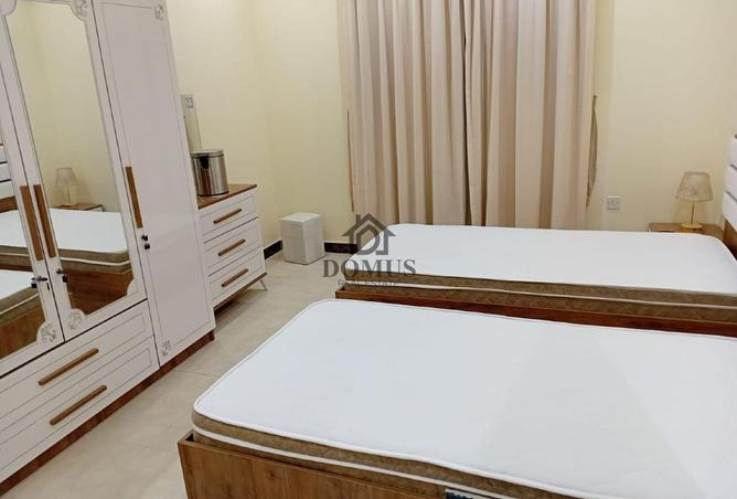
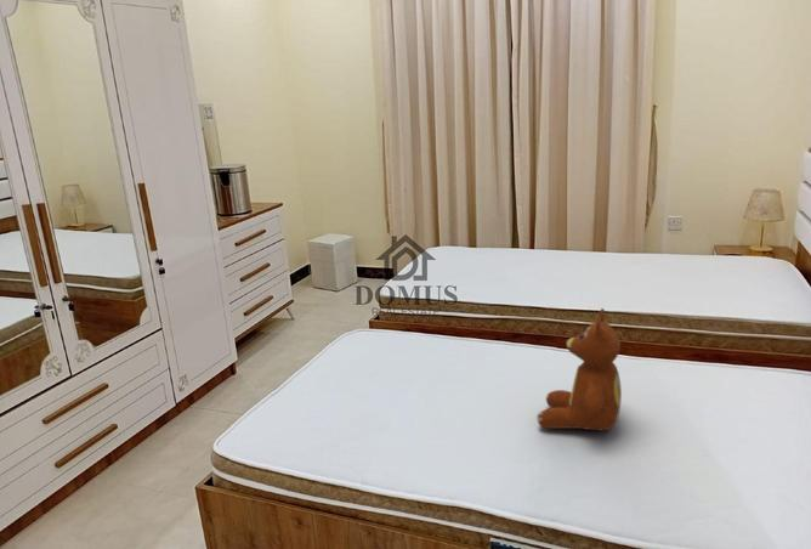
+ teddy bear (580, 368)
